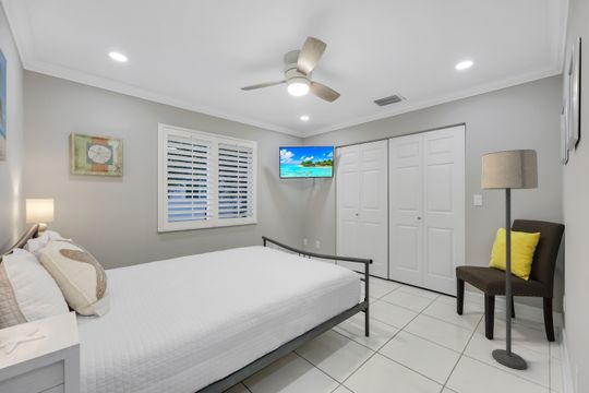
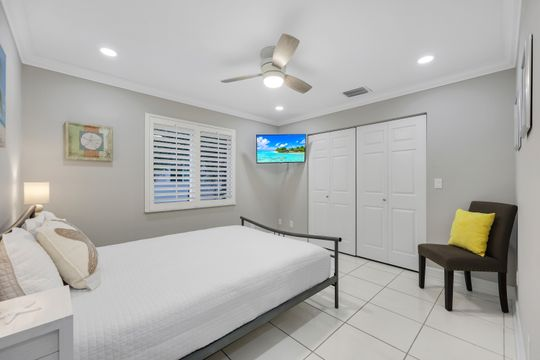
- lamp (508, 257)
